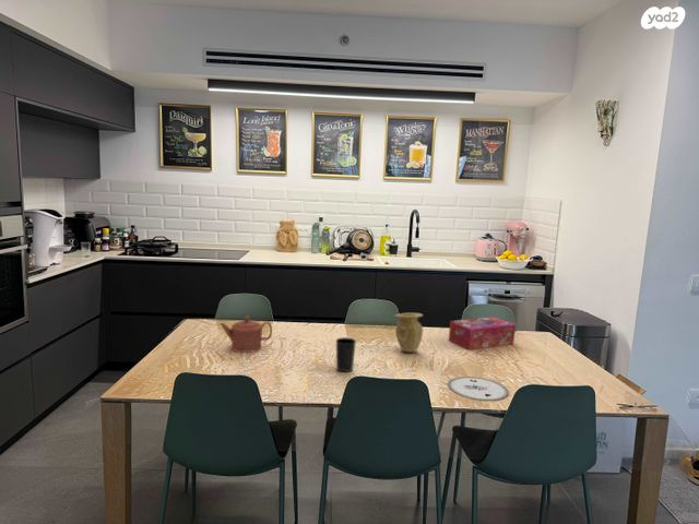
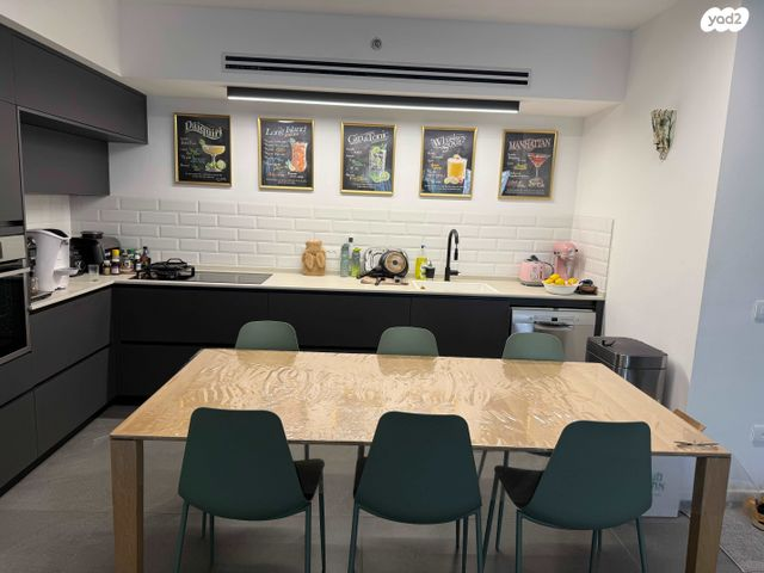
- cup (345, 355)
- tissue box (482, 332)
- teapot (246, 332)
- vase (407, 331)
- plate (477, 386)
